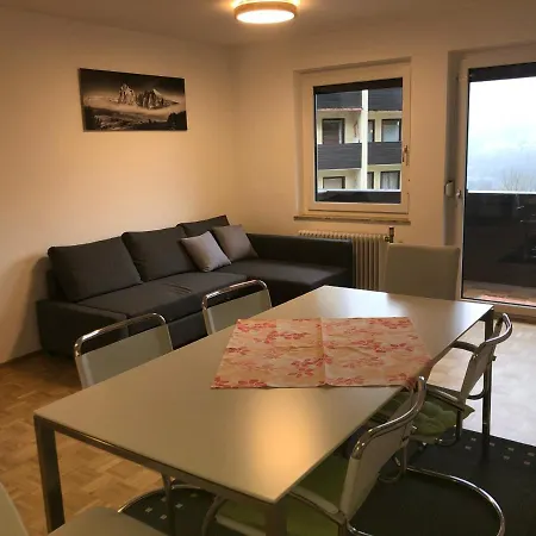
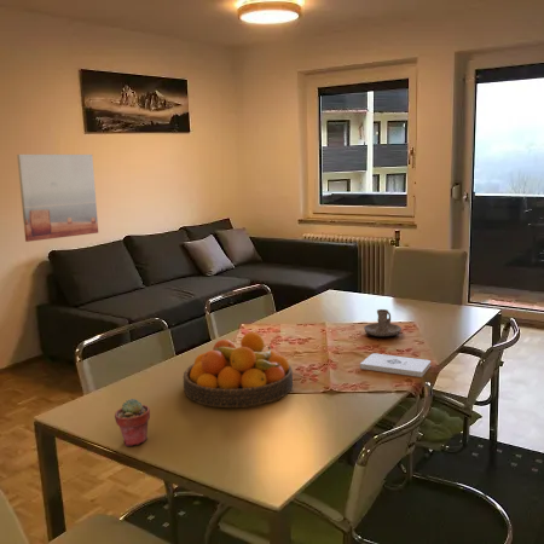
+ potted succulent (133, 419)
+ candle holder (383, 320)
+ notepad (395, 364)
+ fruit bowl (237, 364)
+ wall art (59, 196)
